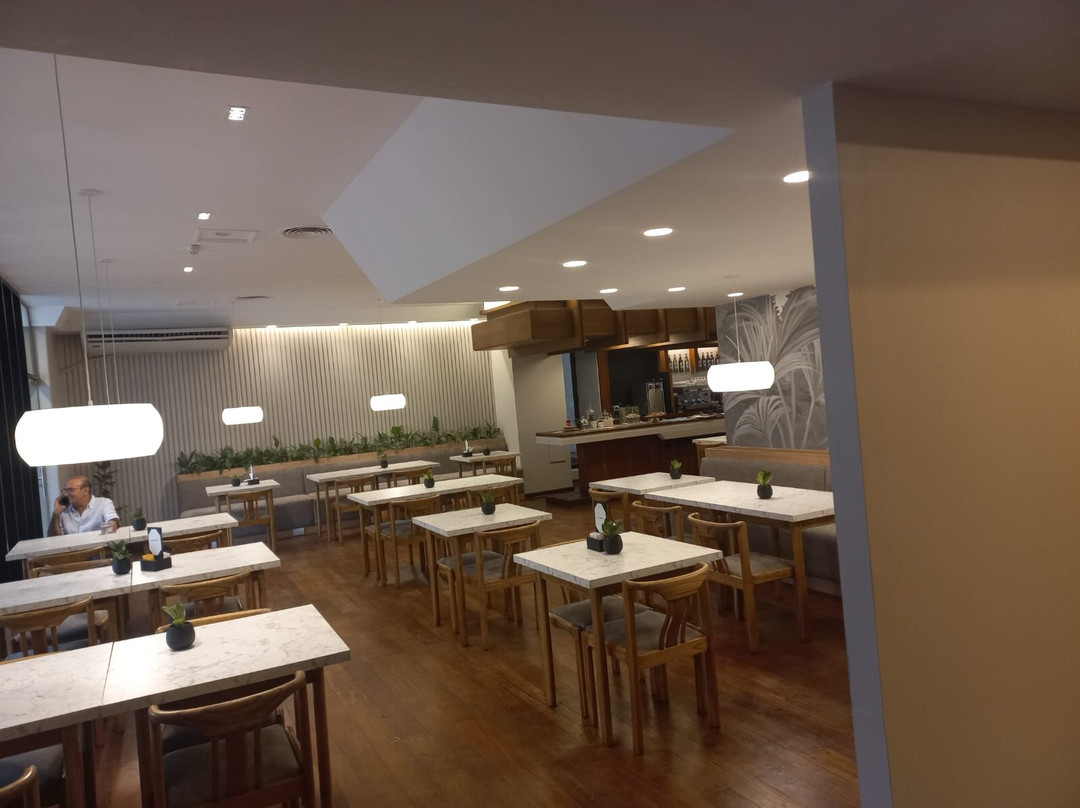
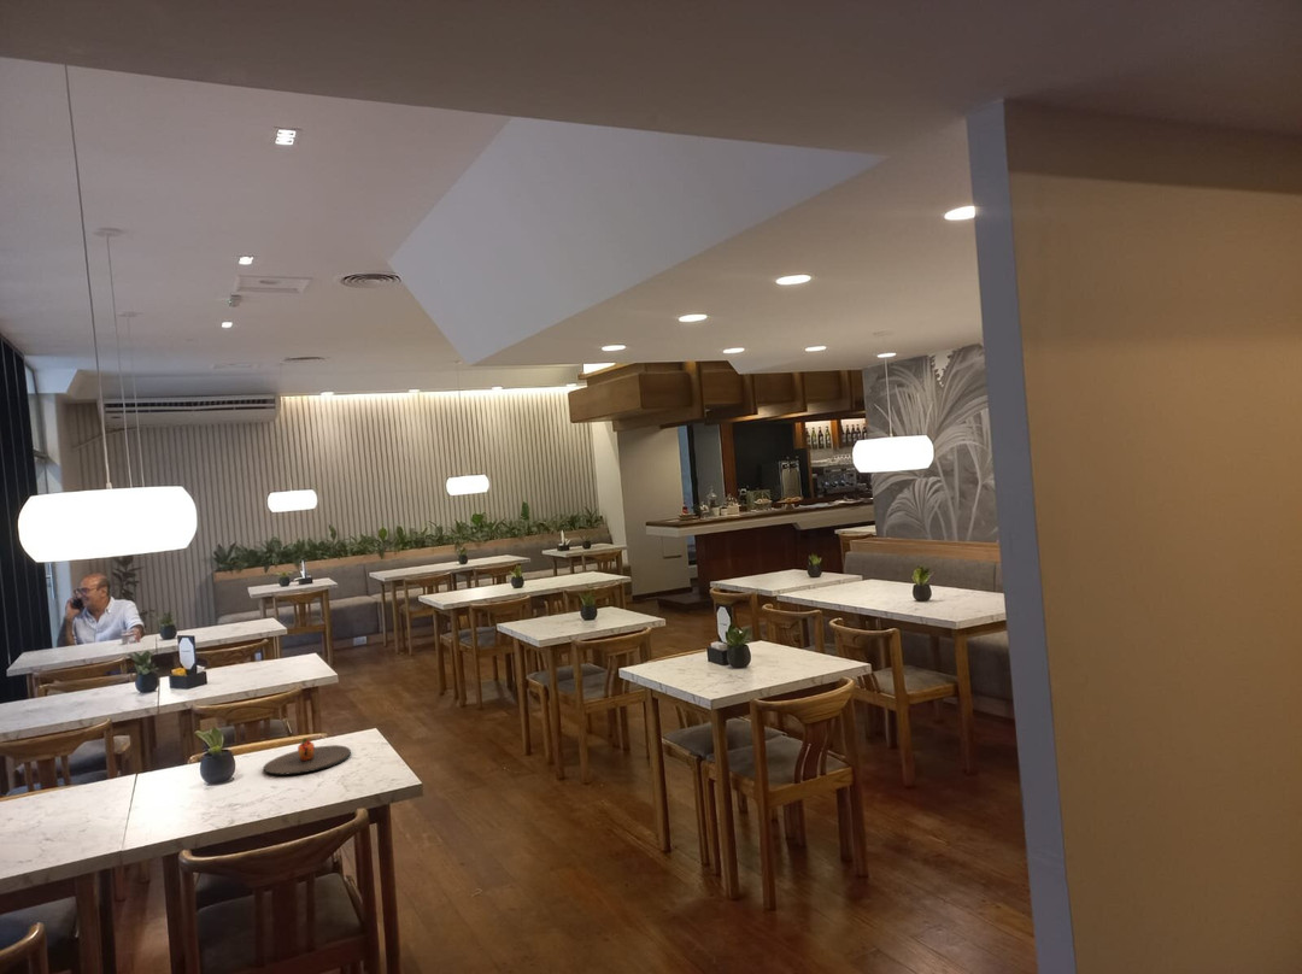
+ plate (306, 749)
